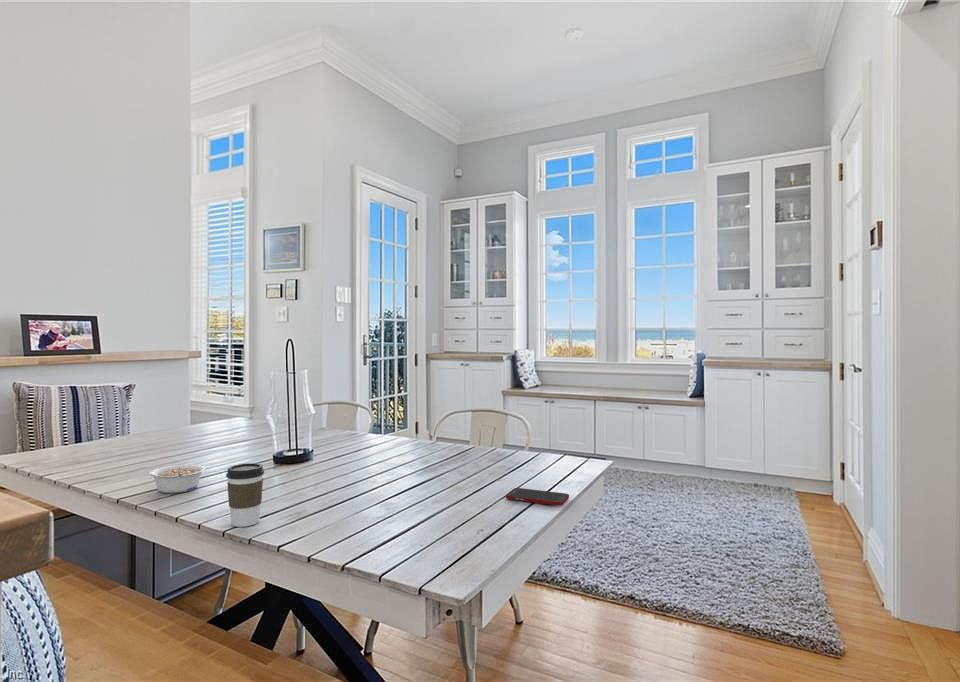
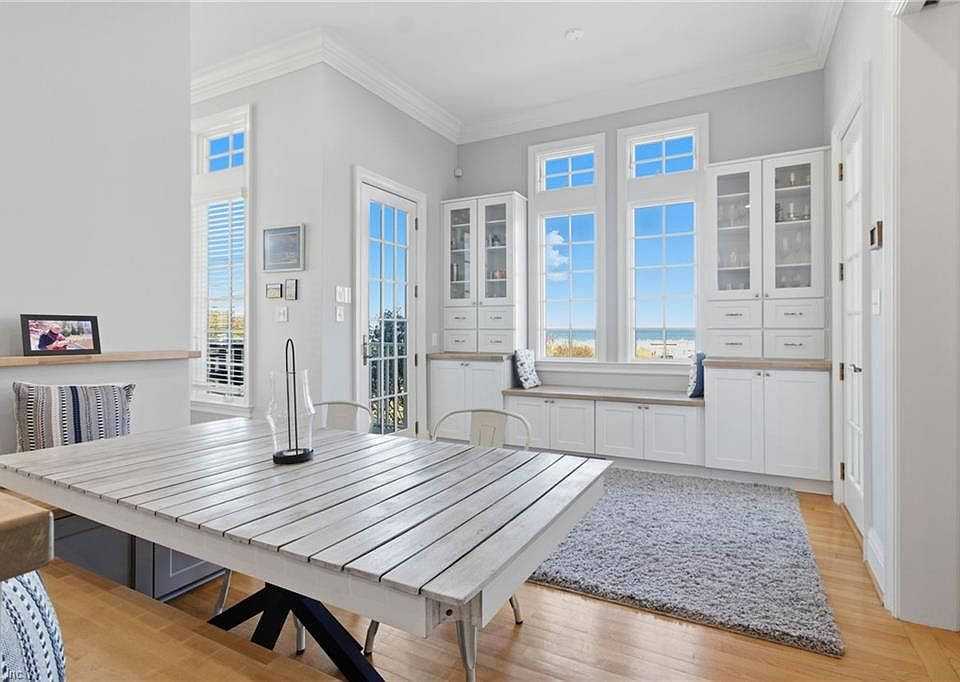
- cell phone (537, 496)
- legume (179, 477)
- coffee cup (245, 494)
